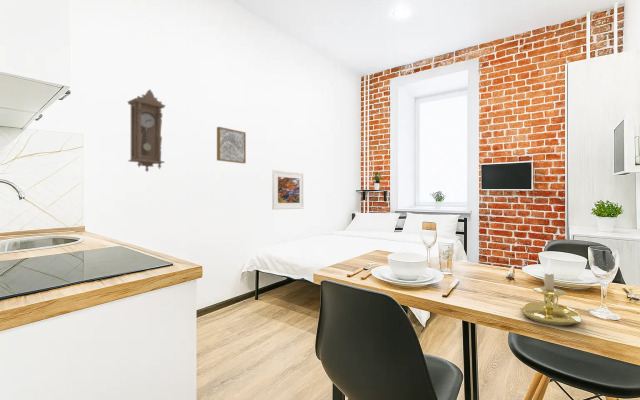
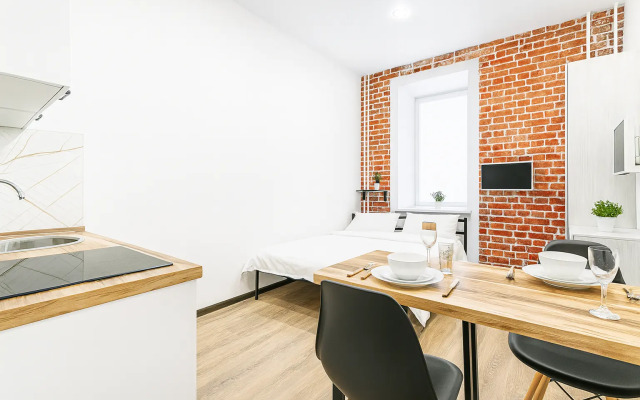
- pendulum clock (146, 131)
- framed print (288, 190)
- wall art (231, 145)
- candle holder (550, 286)
